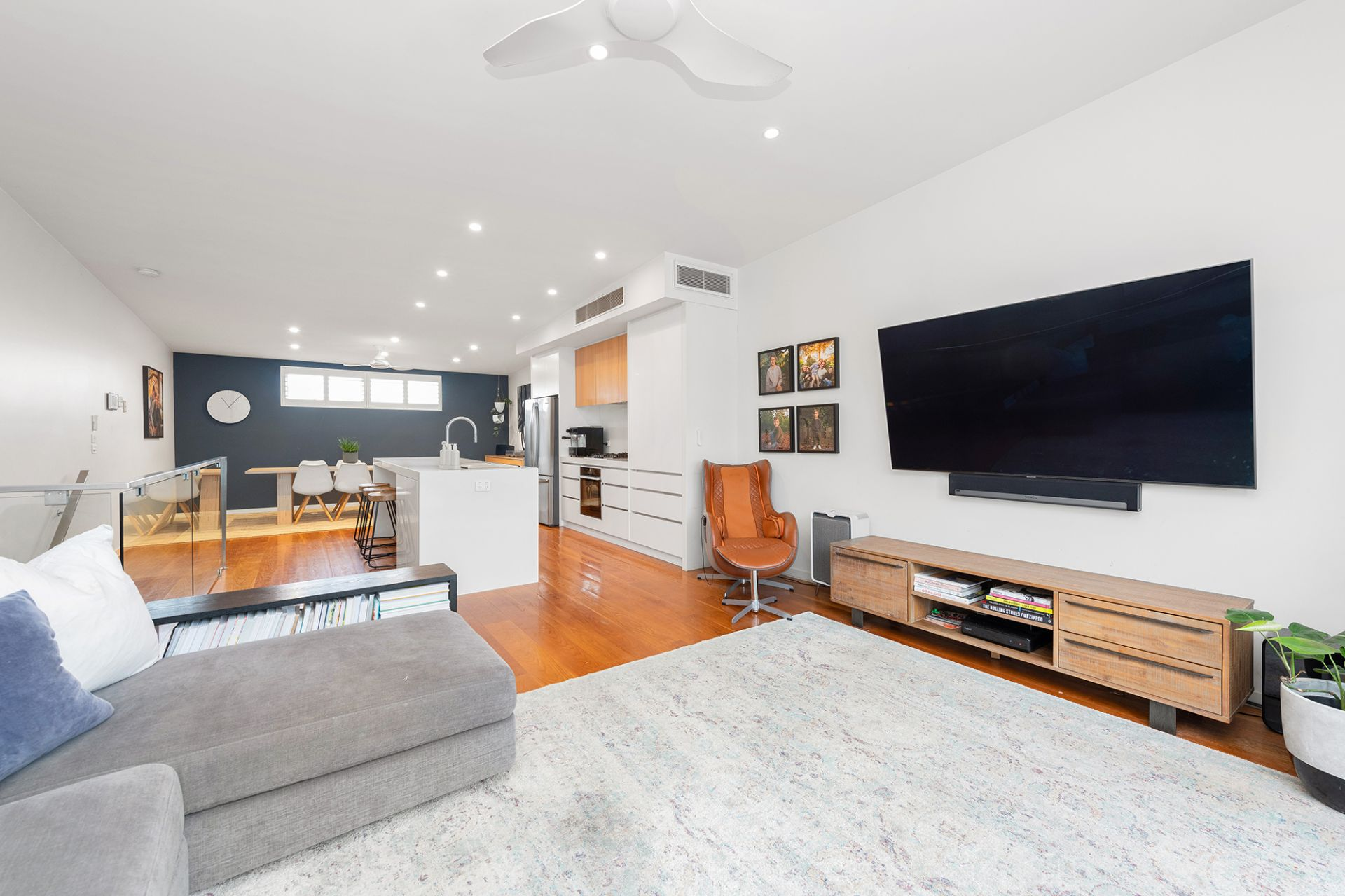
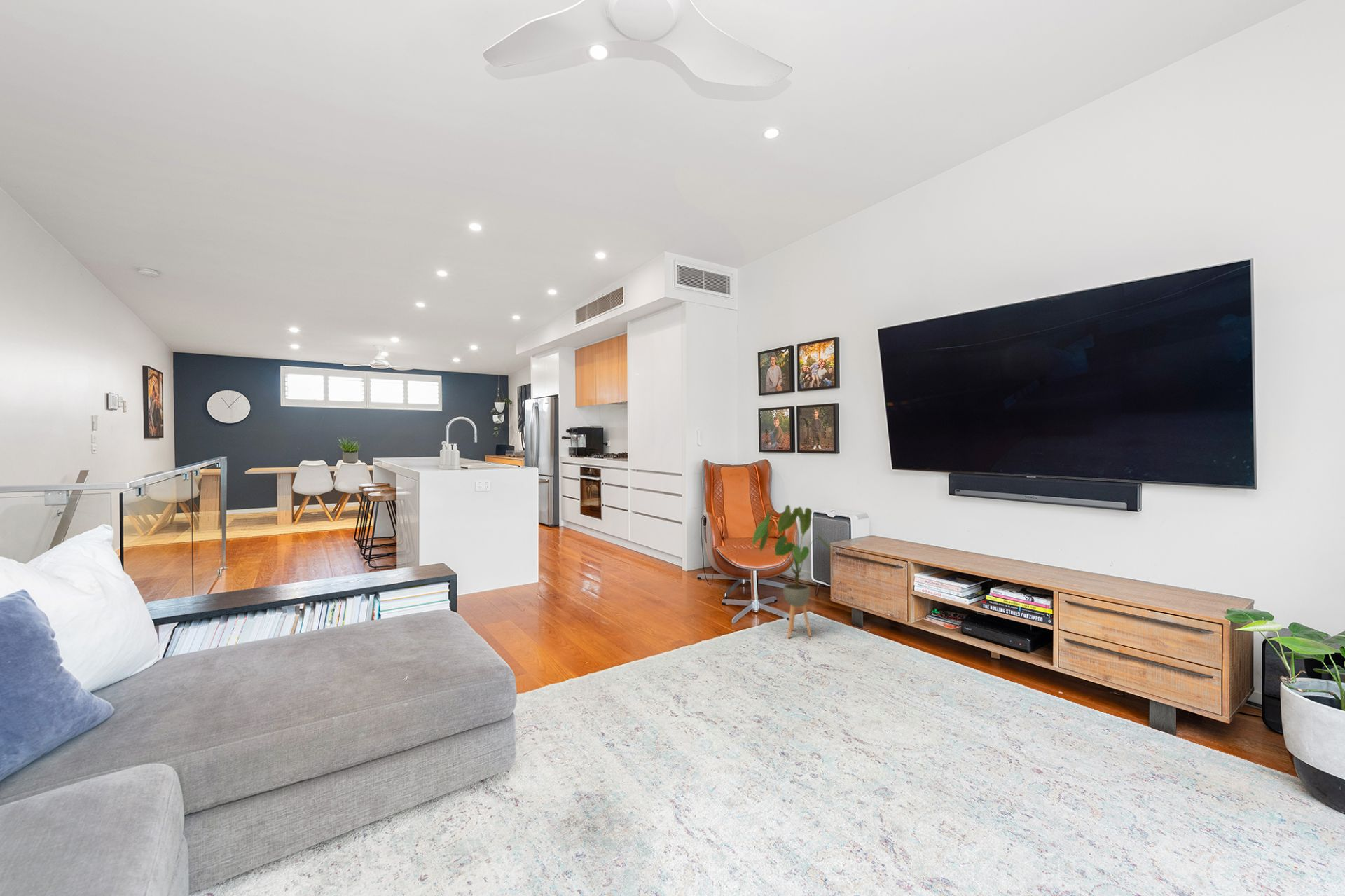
+ house plant (791, 569)
